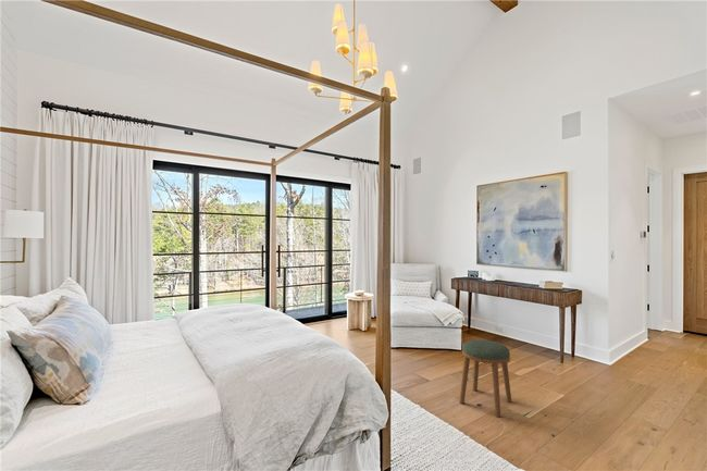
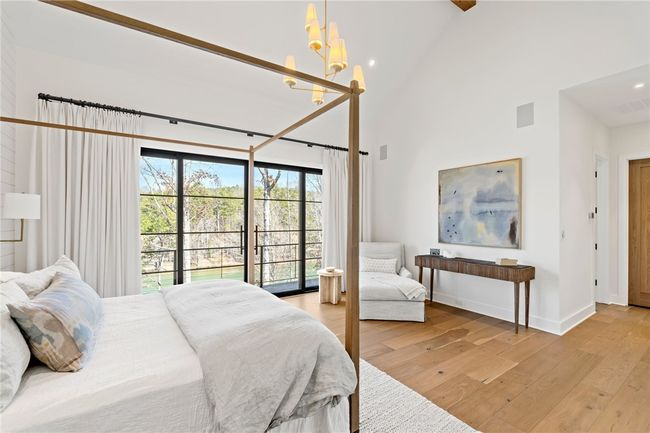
- stool (492, 370)
